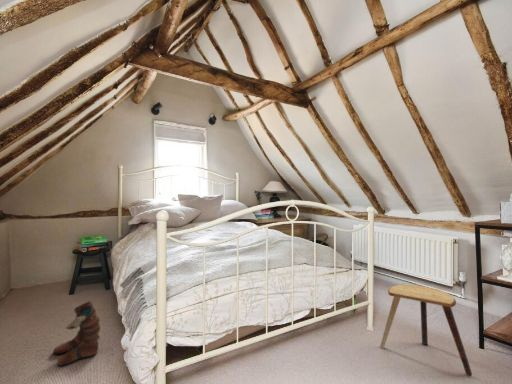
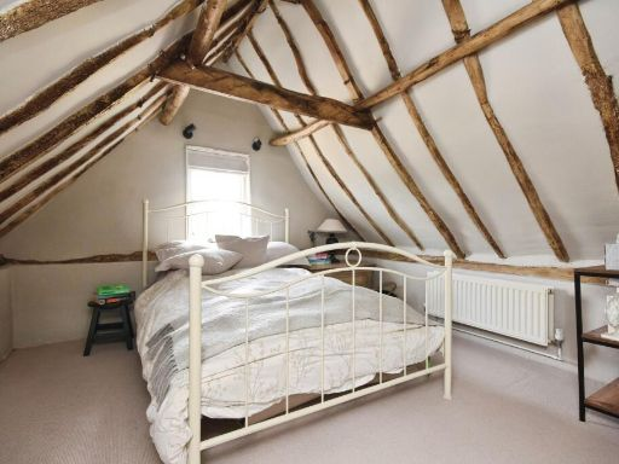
- stool (425, 324)
- boots (79, 329)
